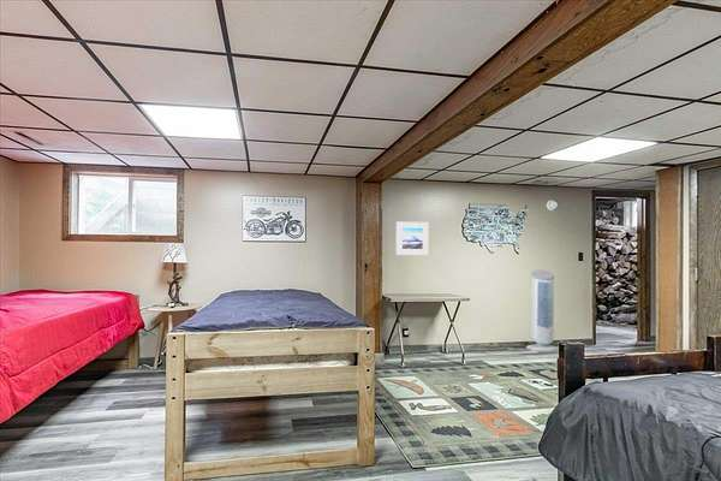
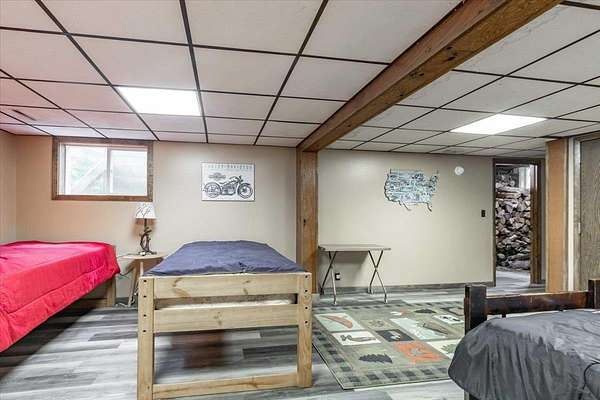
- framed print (412, 238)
- air purifier (542, 309)
